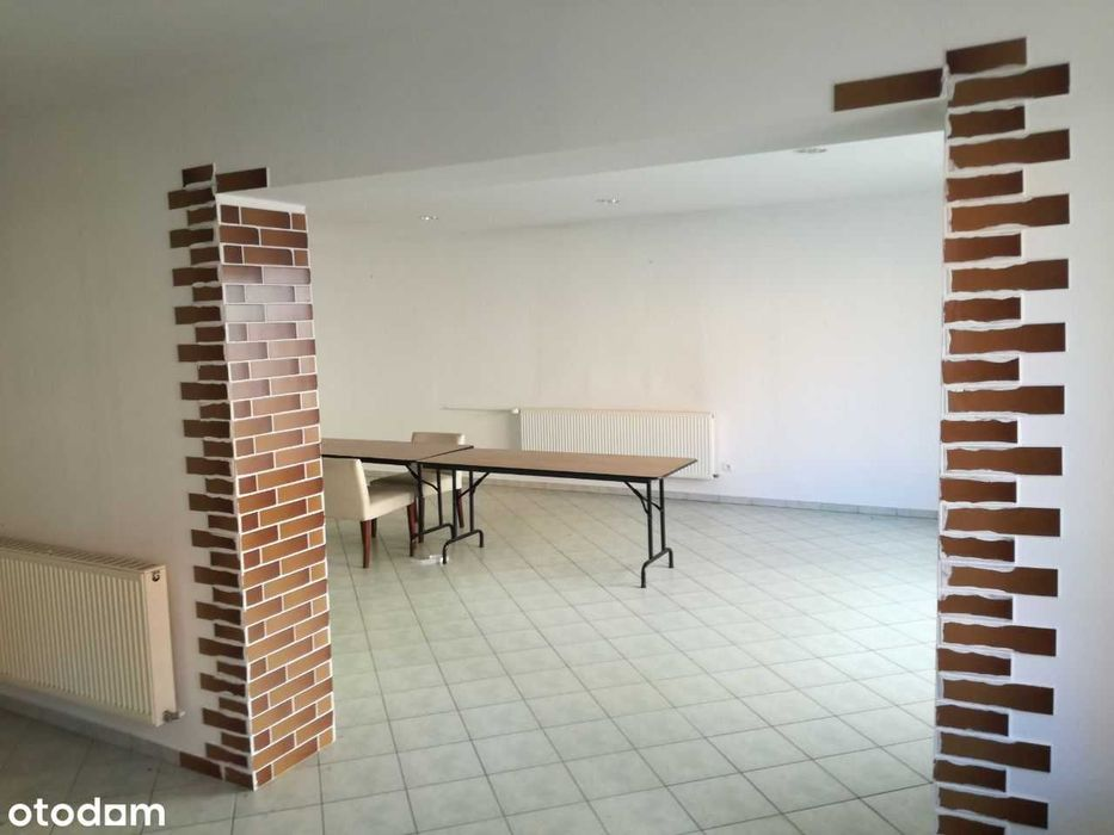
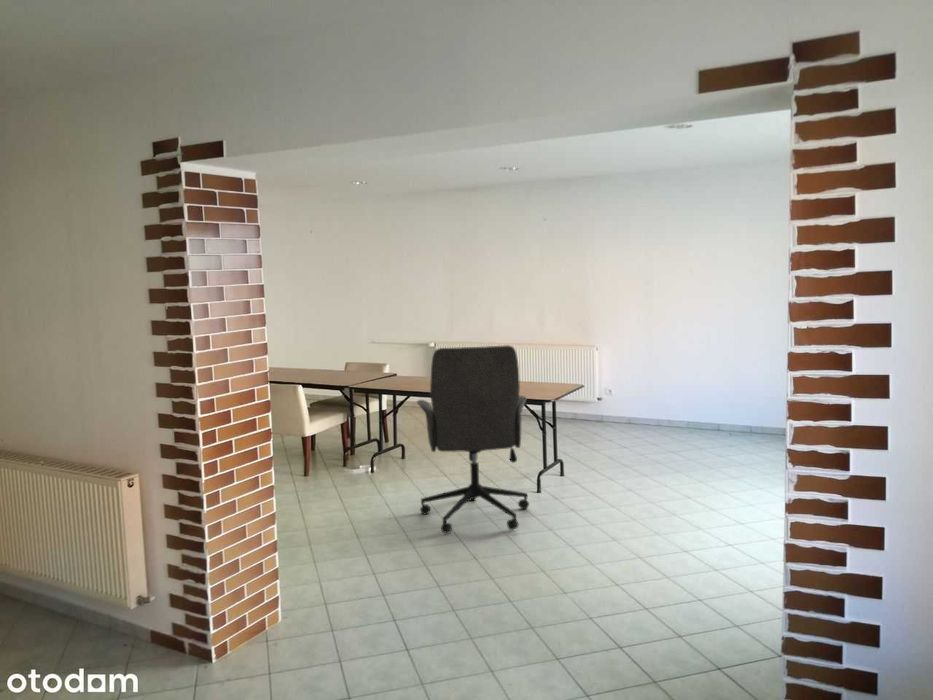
+ office chair (473, 431)
